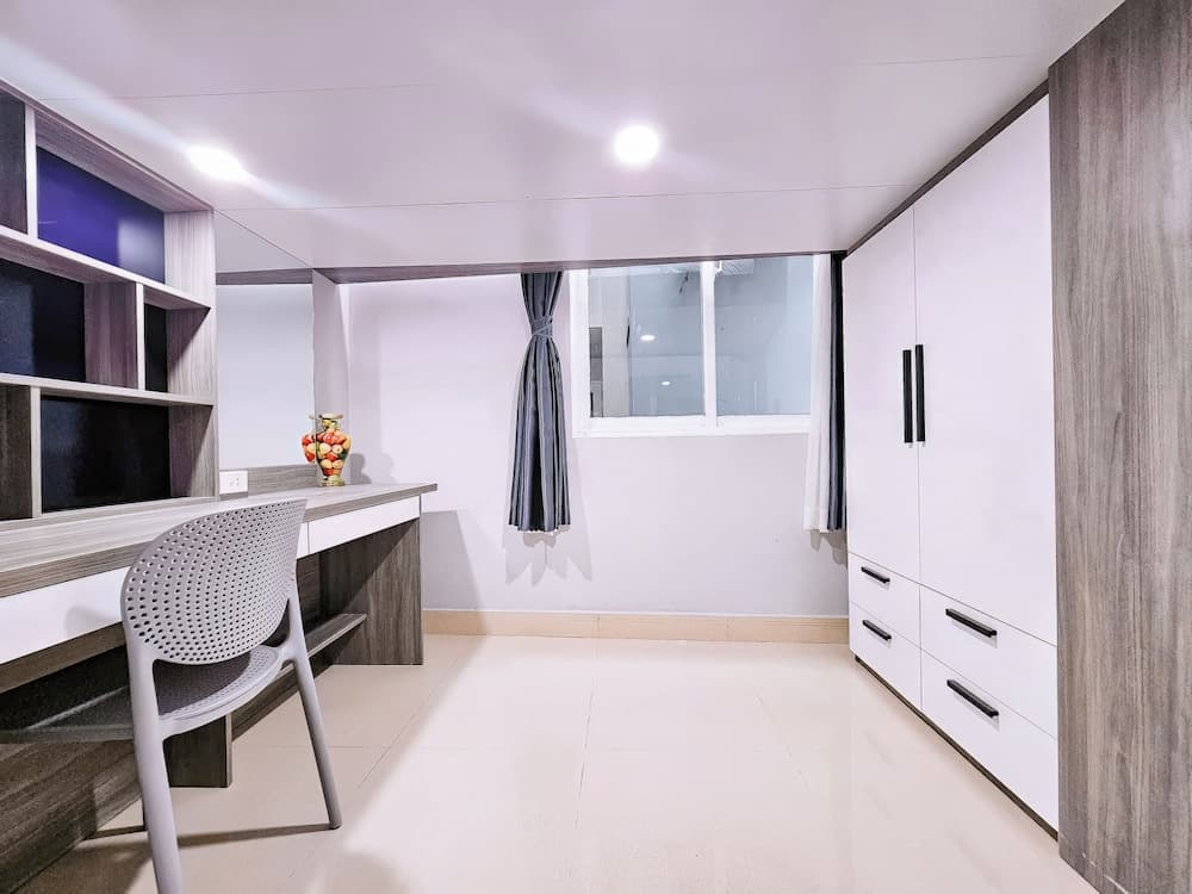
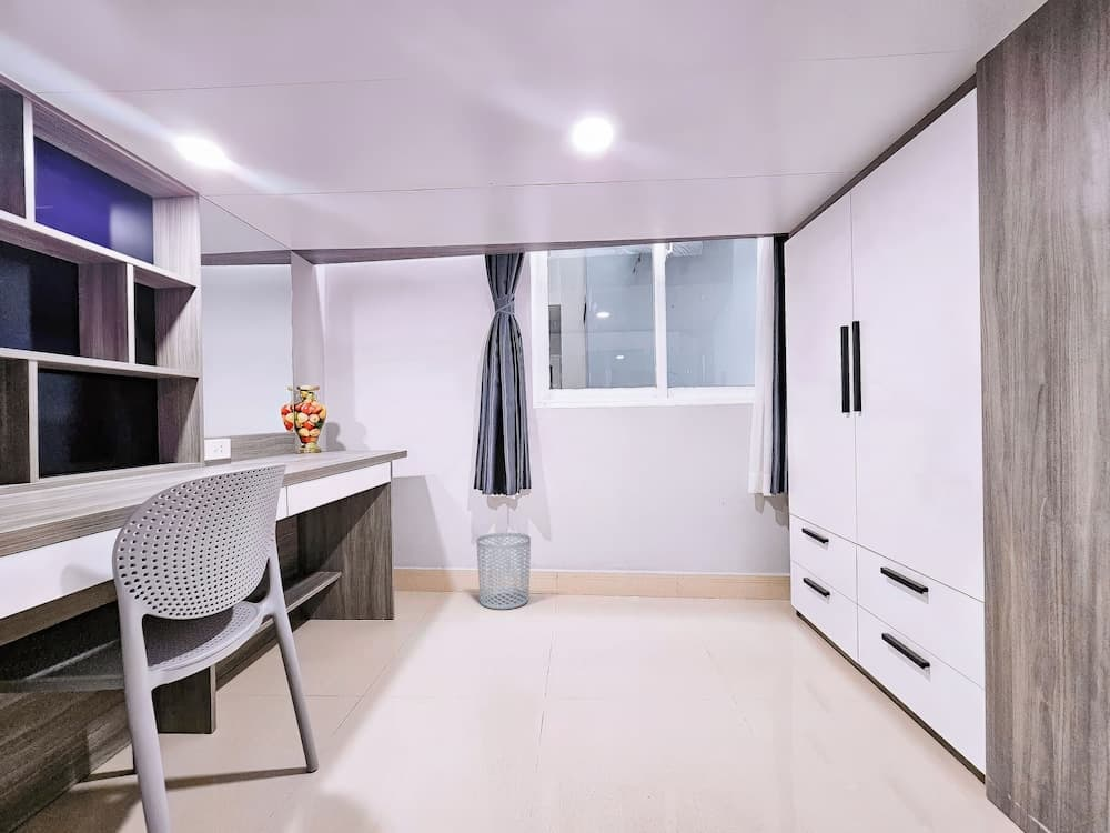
+ waste bin (504, 570)
